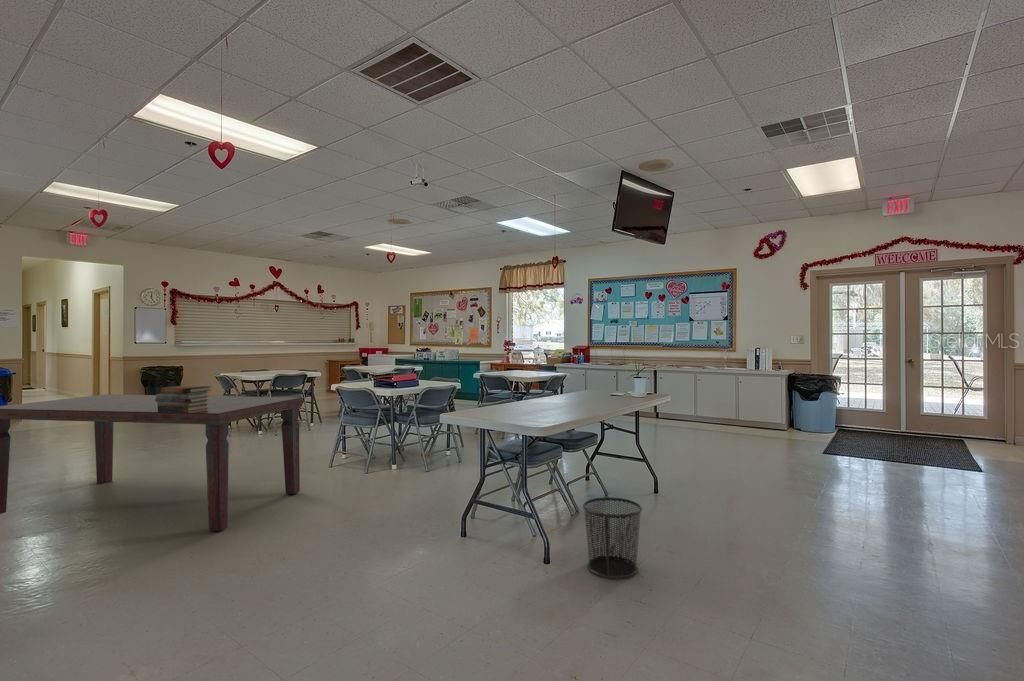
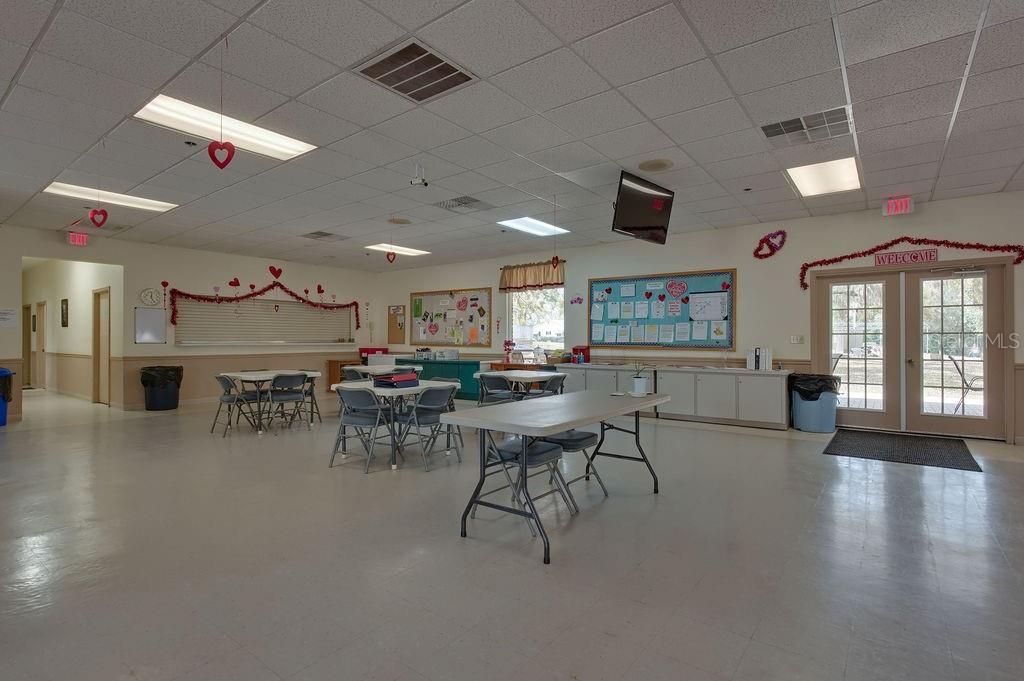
- waste bin (611, 536)
- book stack (183, 397)
- dining table (153, 422)
